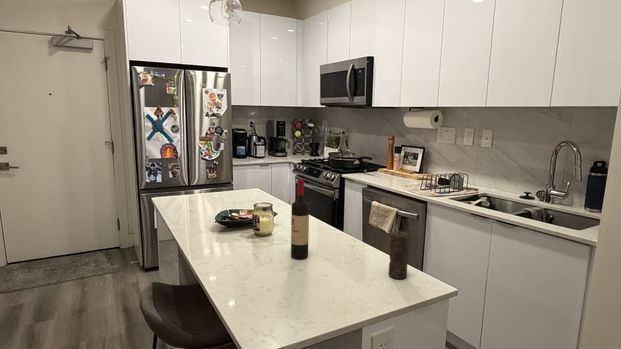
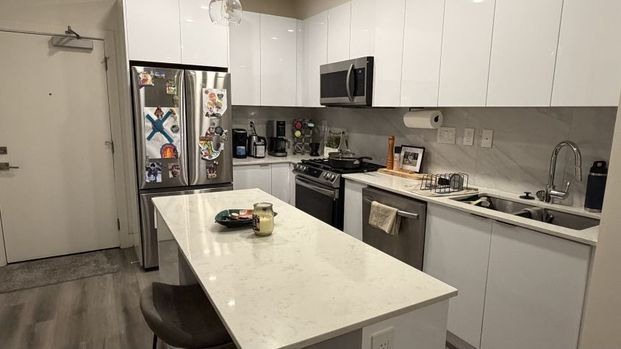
- candle (398, 254)
- wine bottle (300, 218)
